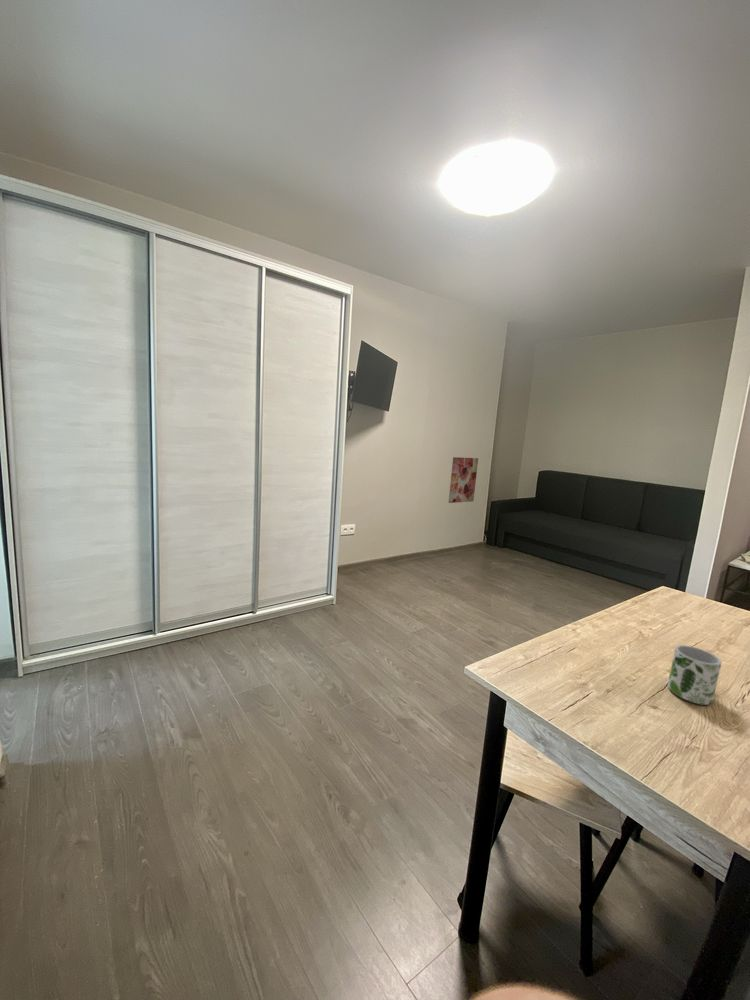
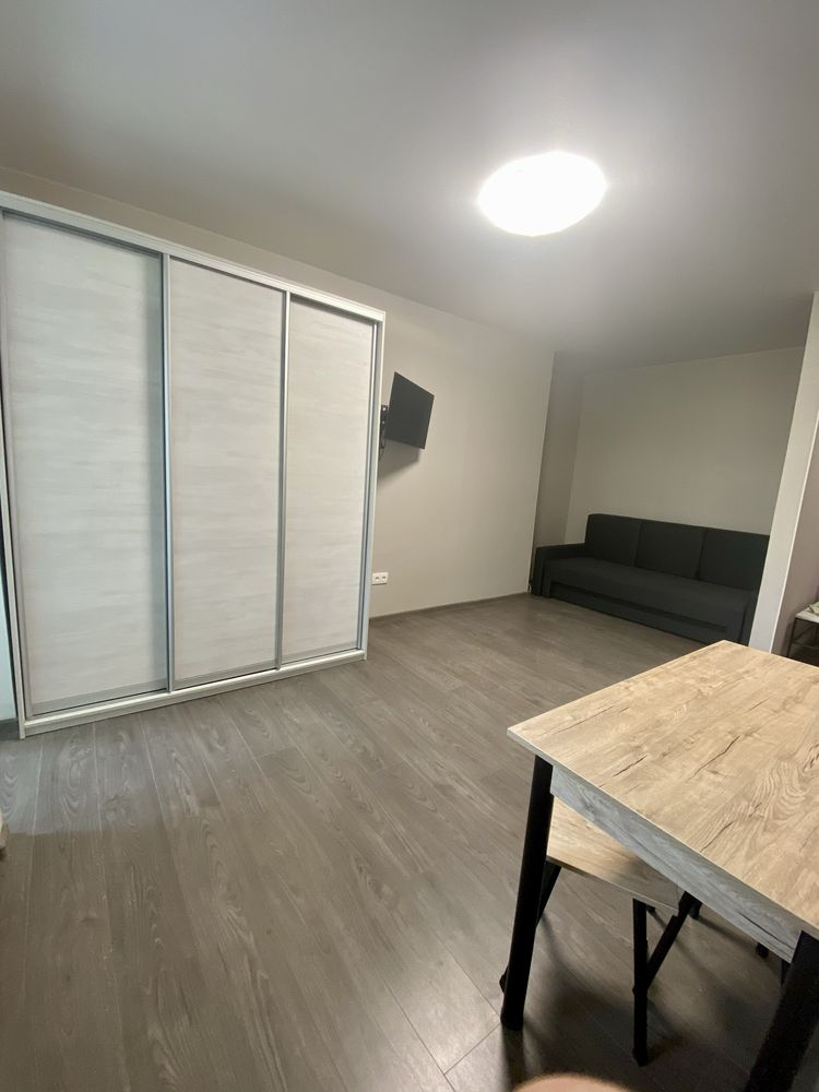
- mug (693, 670)
- wall art (463, 480)
